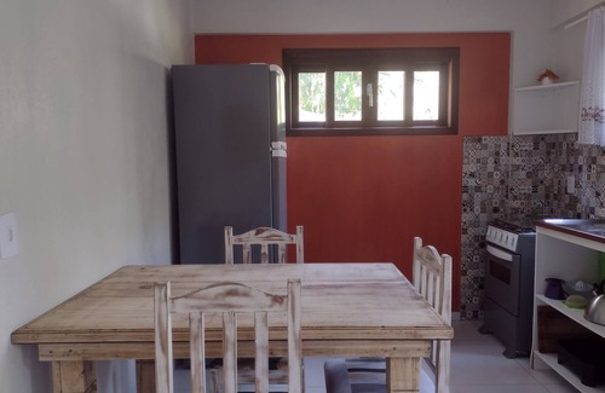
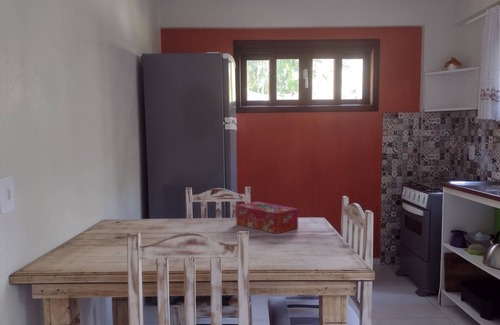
+ tissue box (266, 216)
